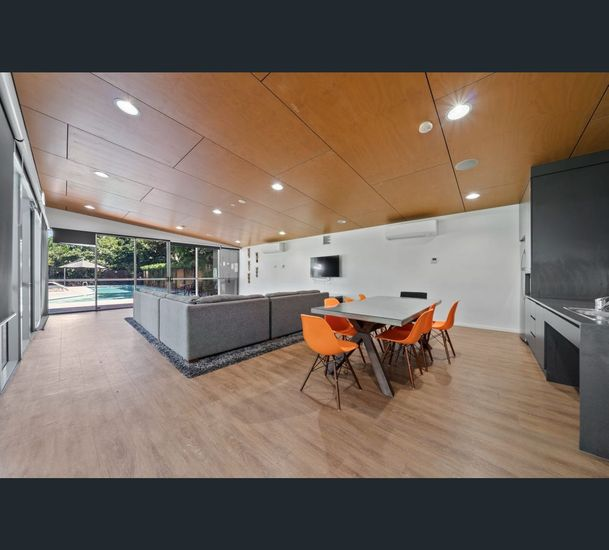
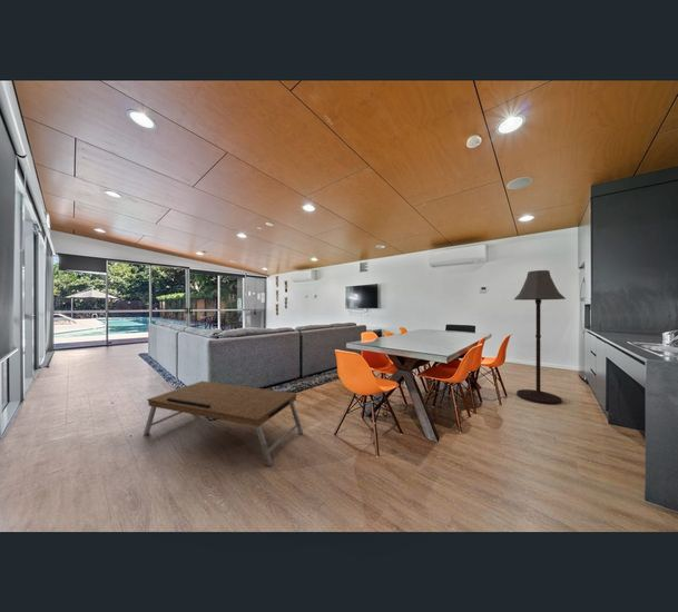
+ floor lamp (538, 334)
+ coffee table (224, 413)
